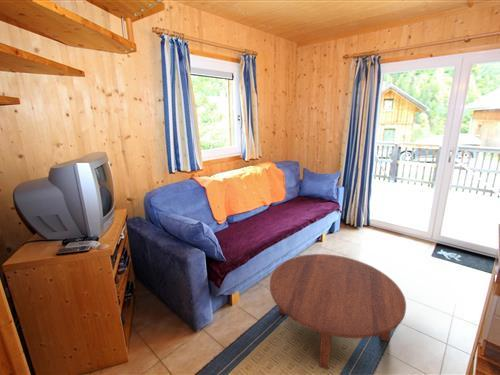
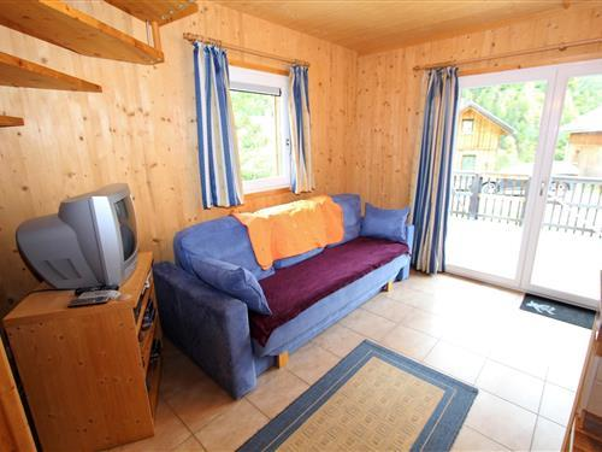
- coffee table (331, 304)
